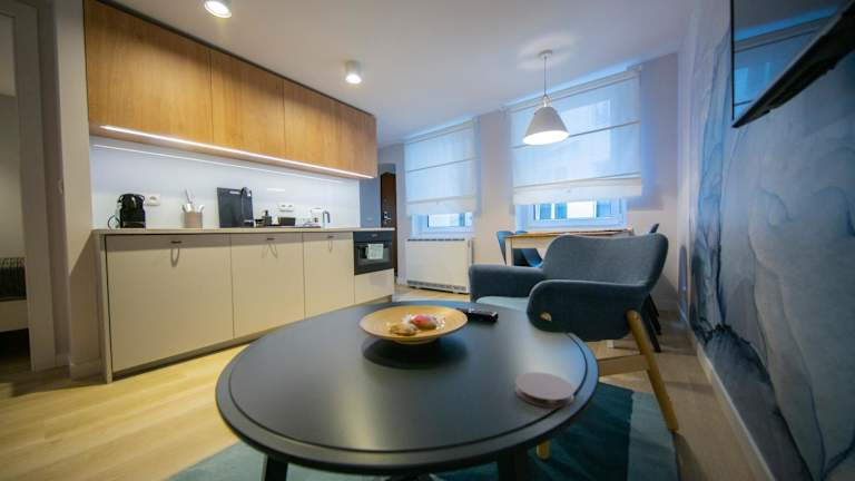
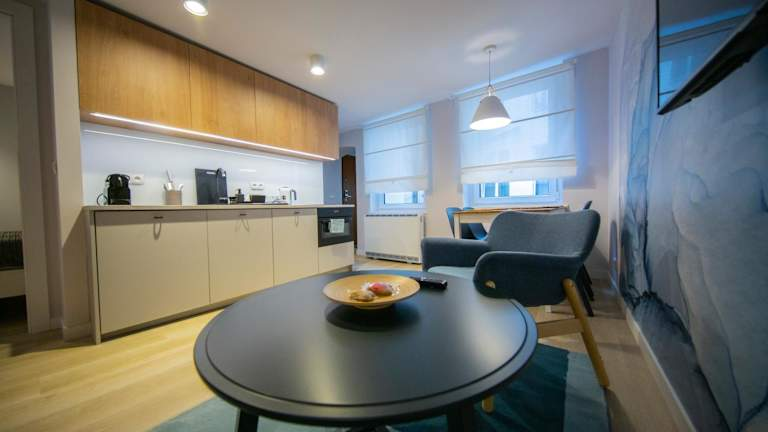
- coaster (543, 387)
